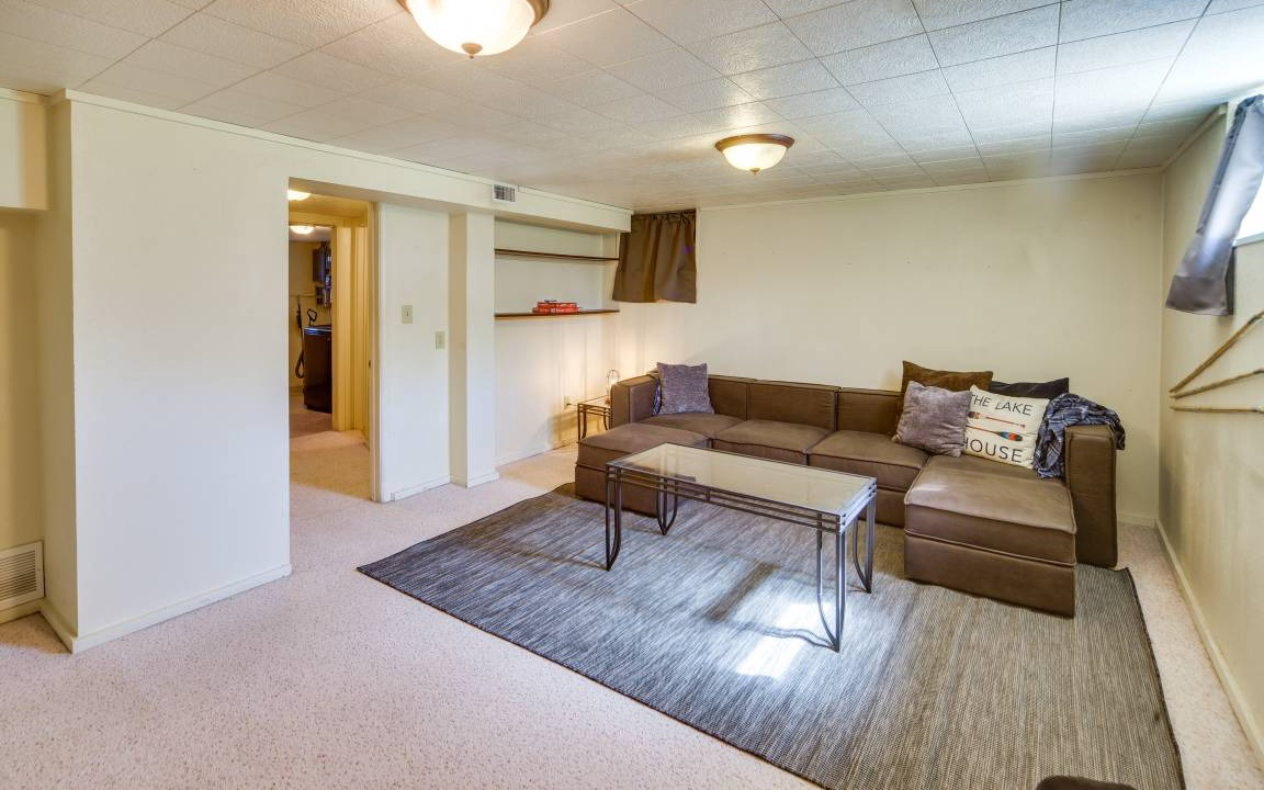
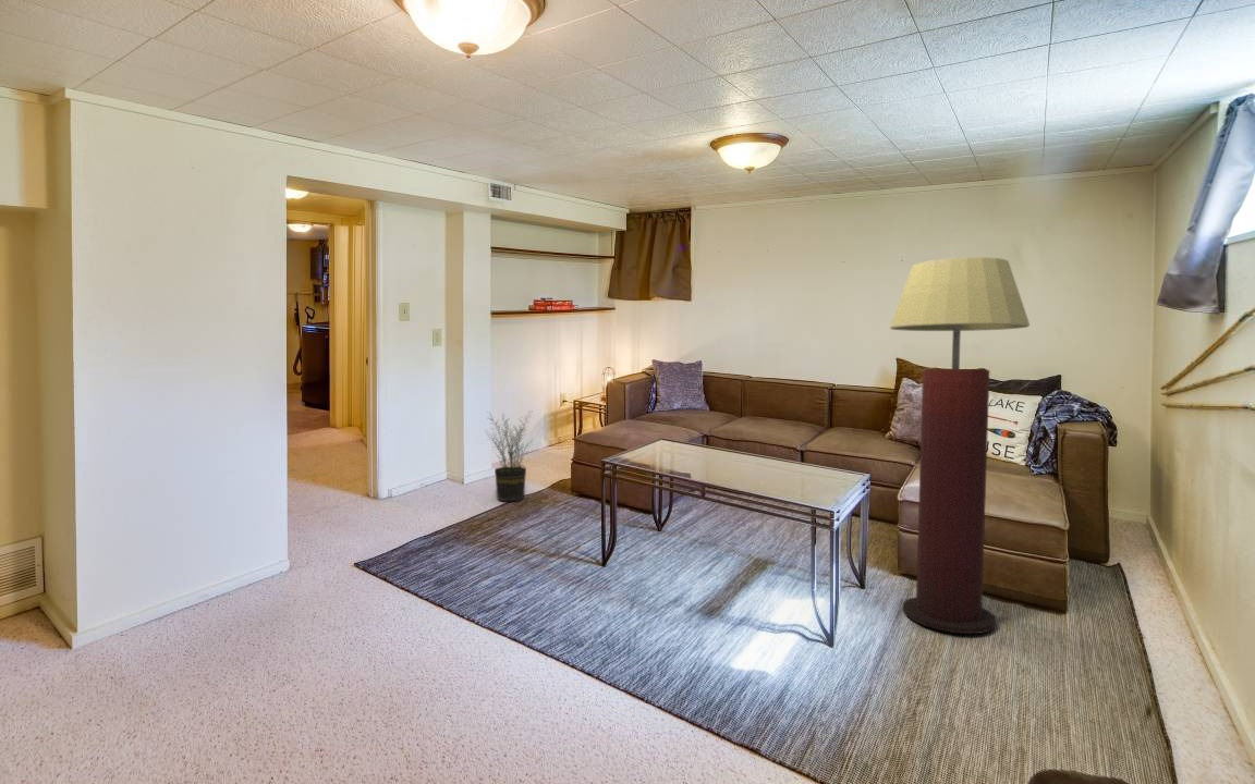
+ potted plant (509, 454)
+ floor lamp (953, 442)
